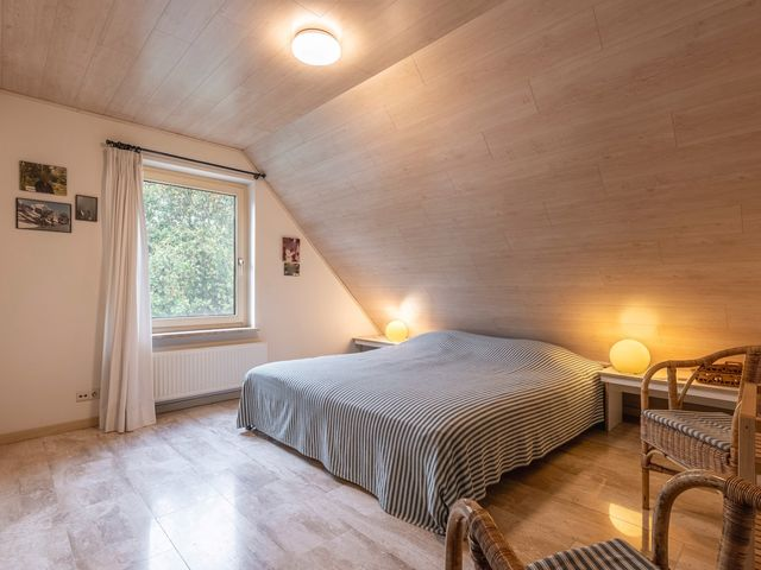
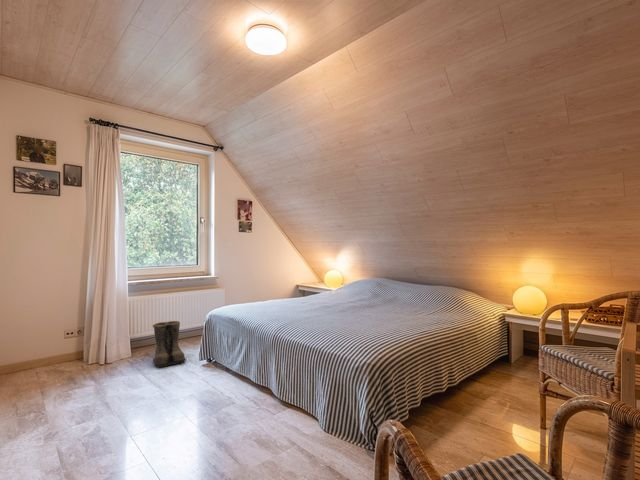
+ boots (168, 341)
